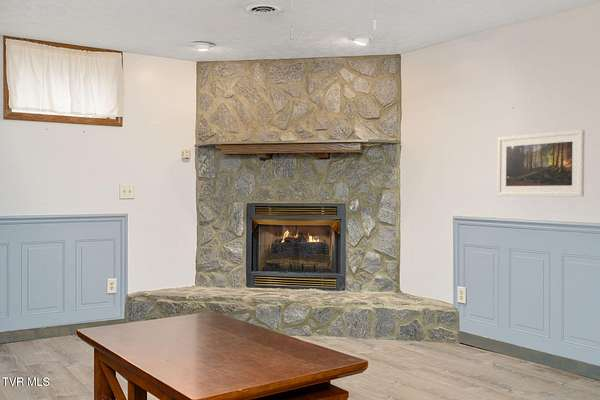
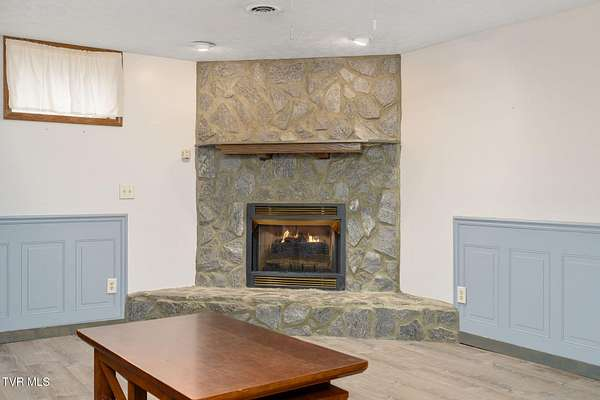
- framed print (538, 165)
